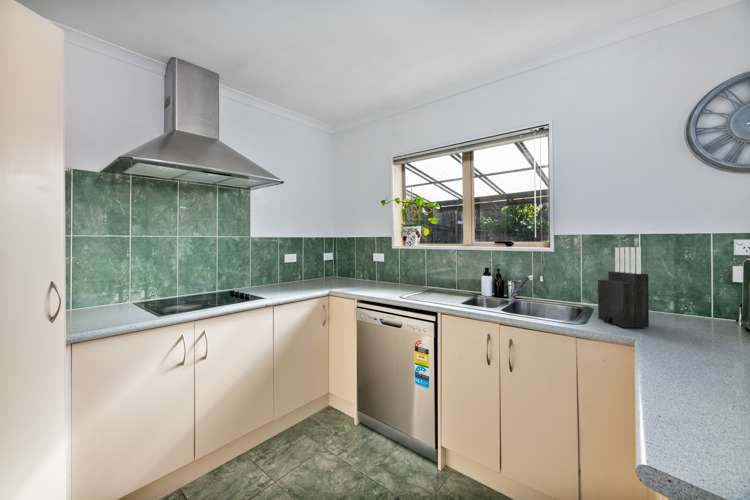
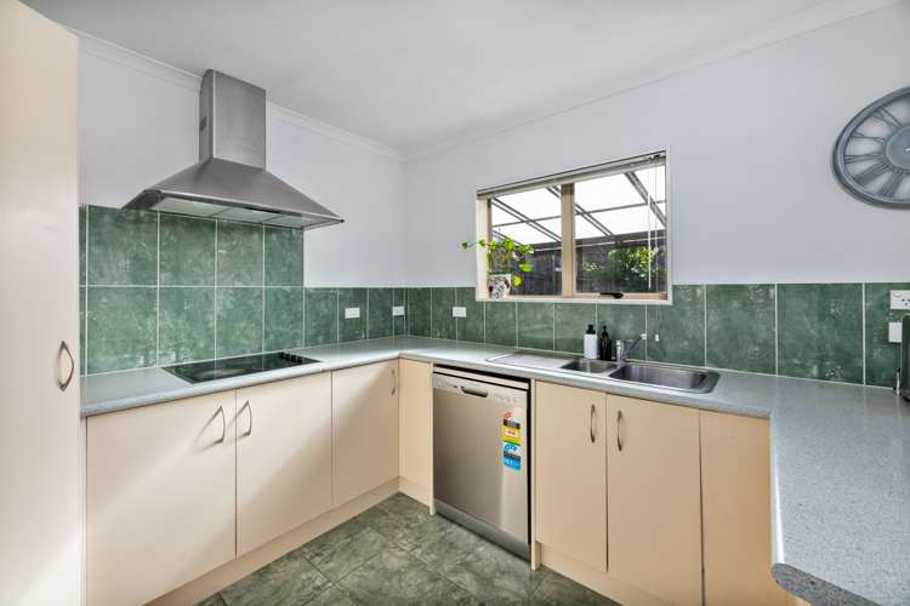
- knife block (619, 285)
